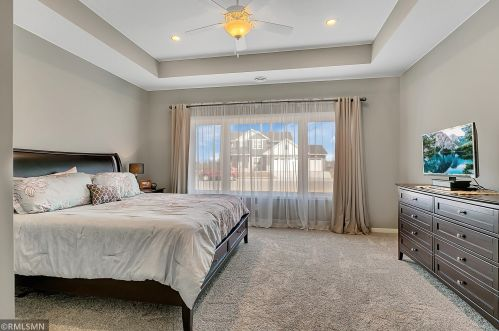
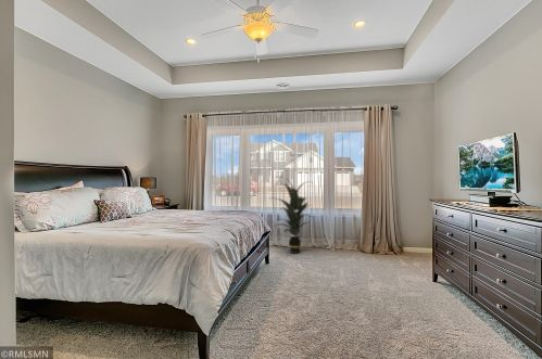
+ indoor plant (292, 214)
